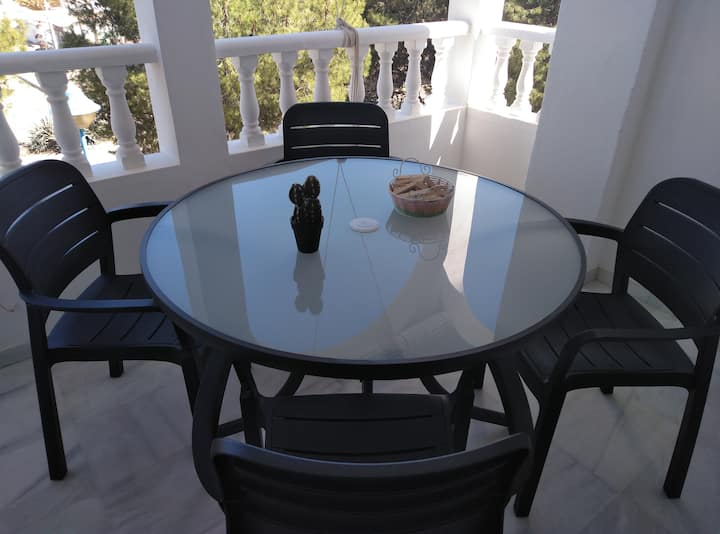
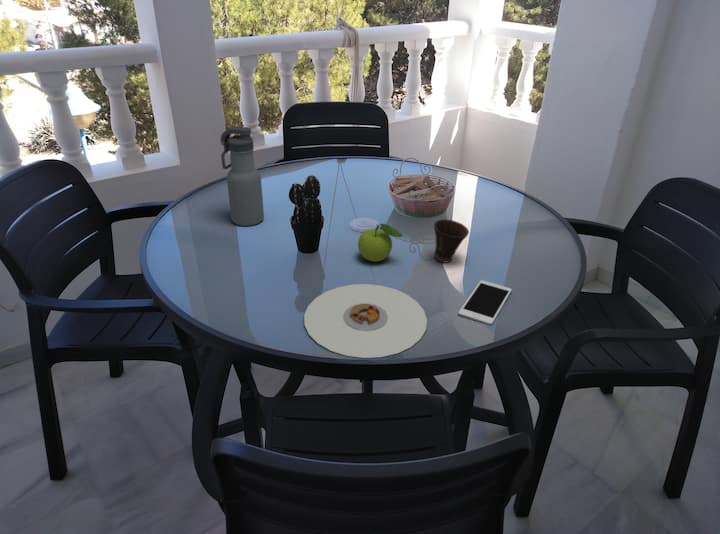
+ water bottle (243, 176)
+ fruit (381, 242)
+ cup (449, 243)
+ plate (365, 312)
+ cell phone (485, 301)
